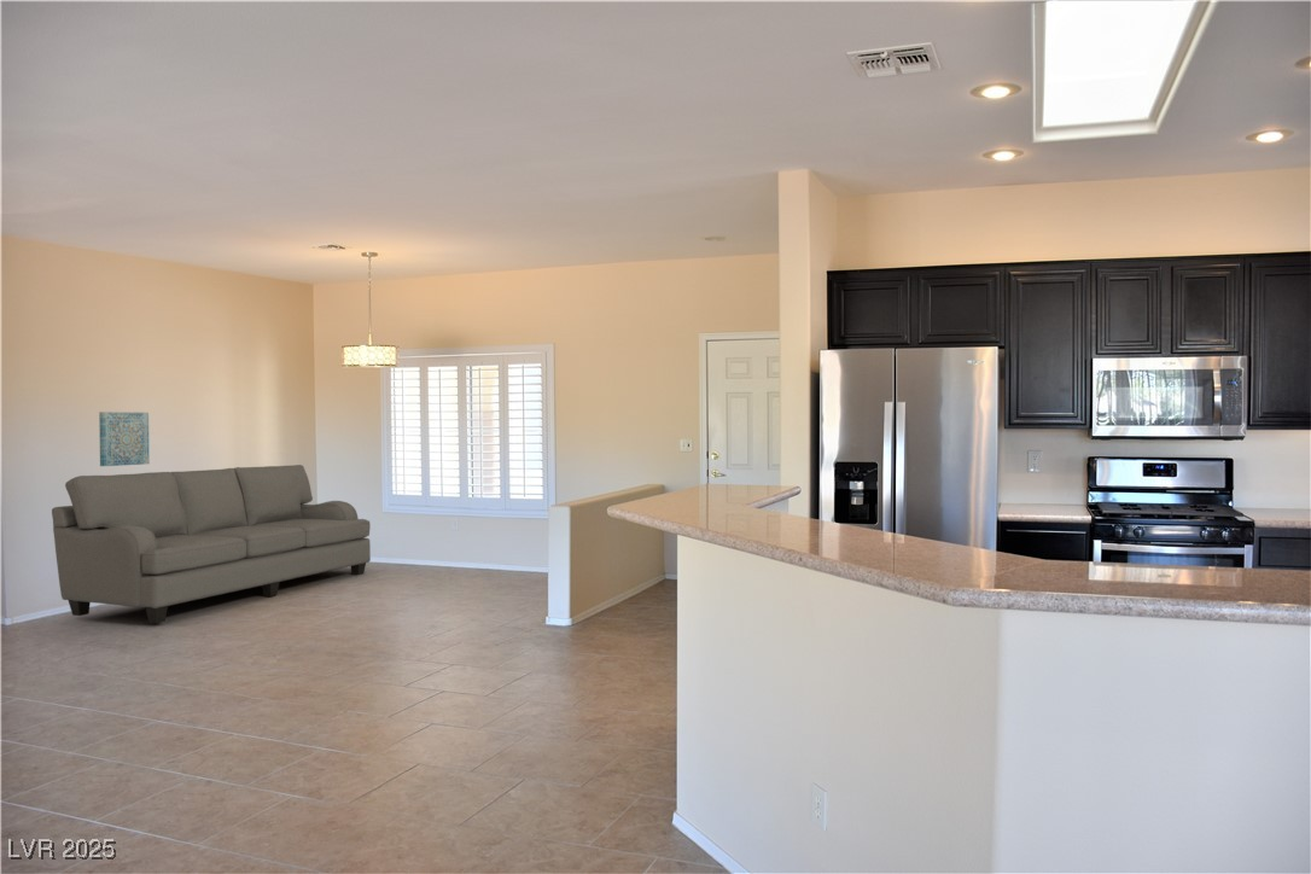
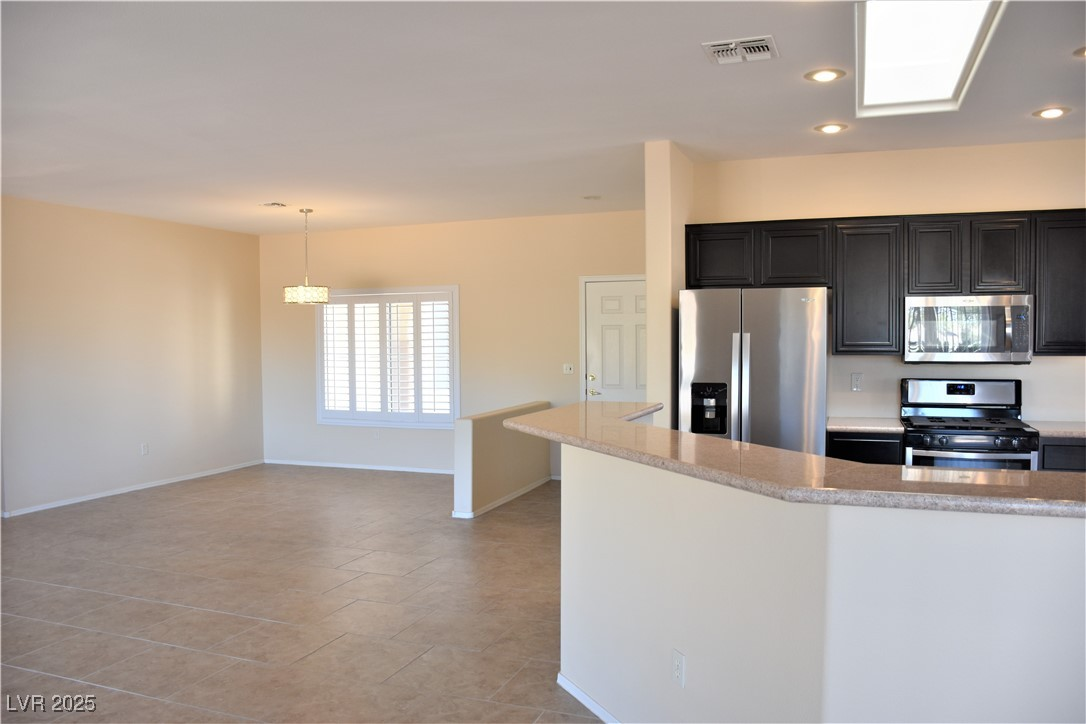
- sofa (229, 530)
- wall art (124, 438)
